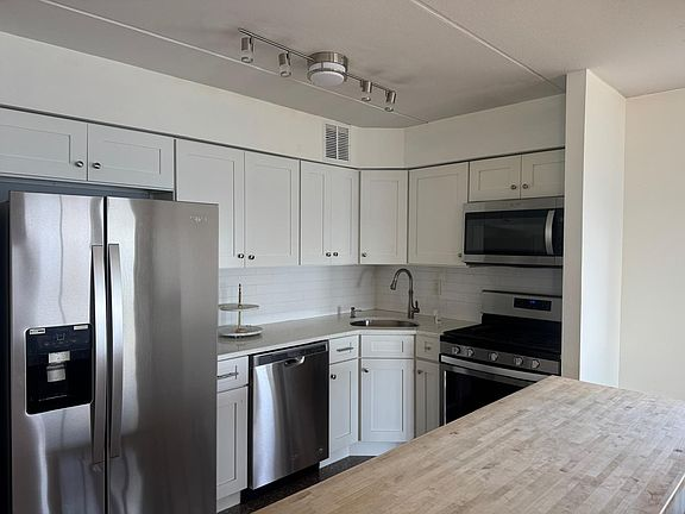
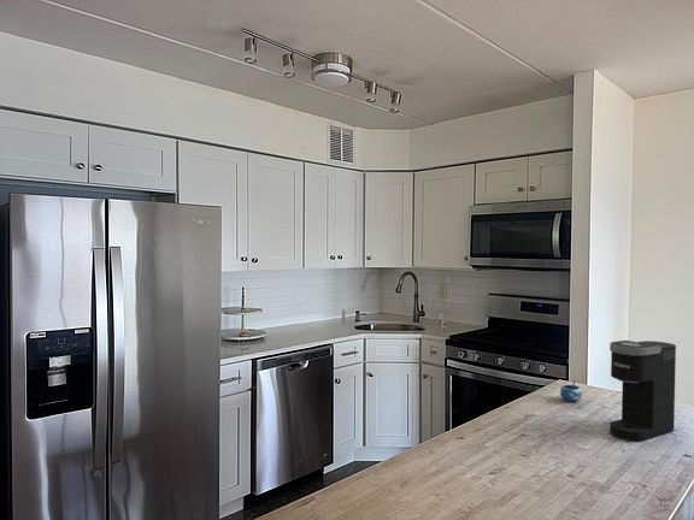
+ mug (570, 390)
+ coffee maker (642, 386)
